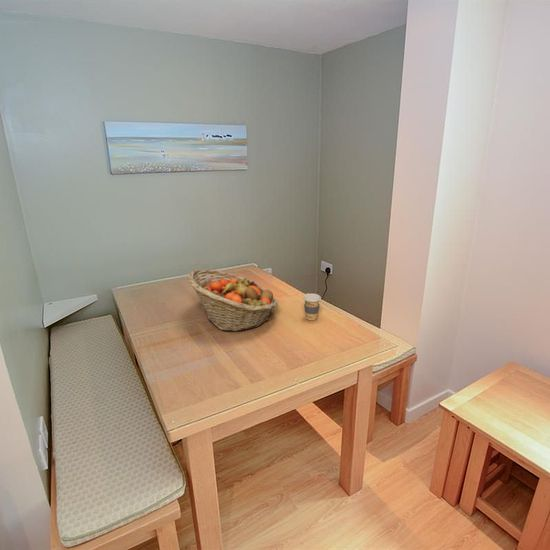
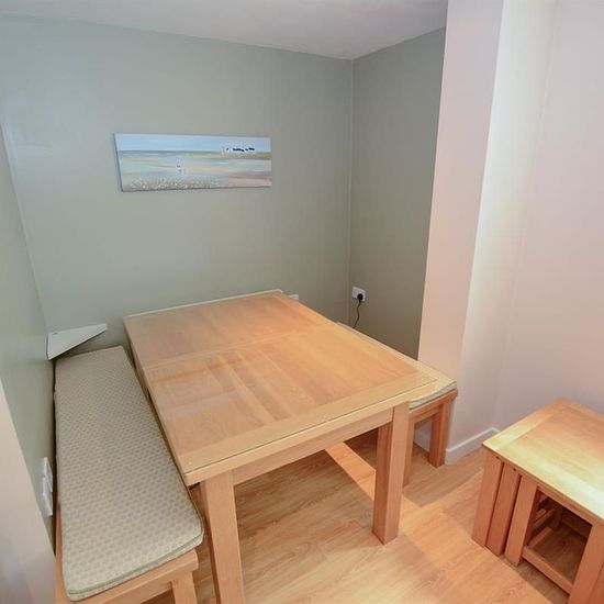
- coffee cup (311, 307)
- fruit basket (232, 295)
